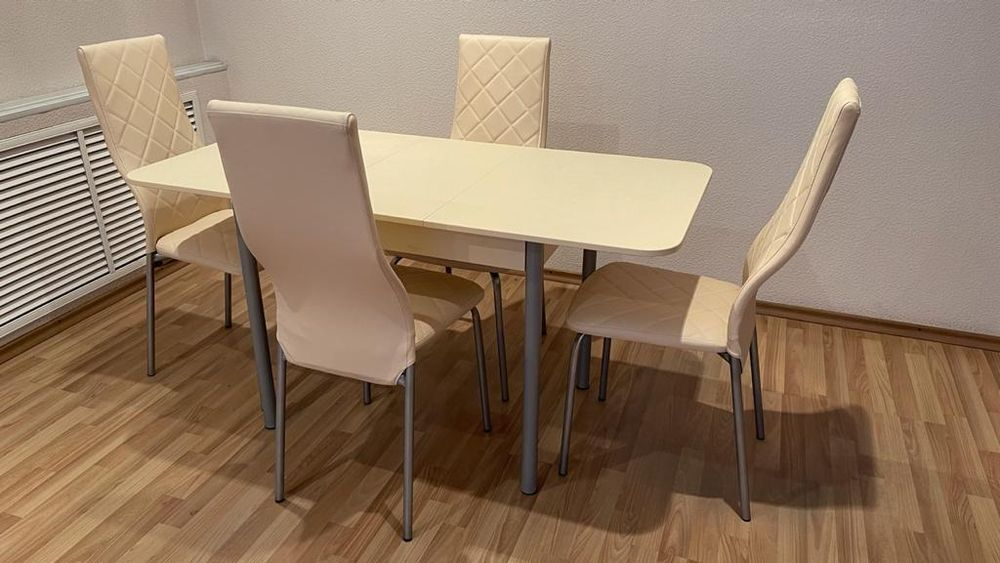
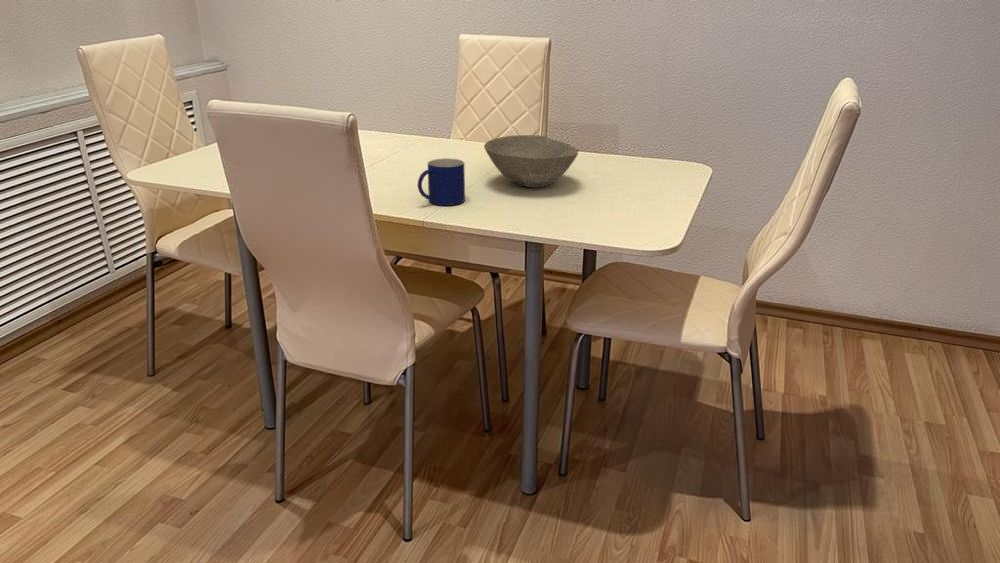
+ bowl (531, 164)
+ mug (439, 183)
